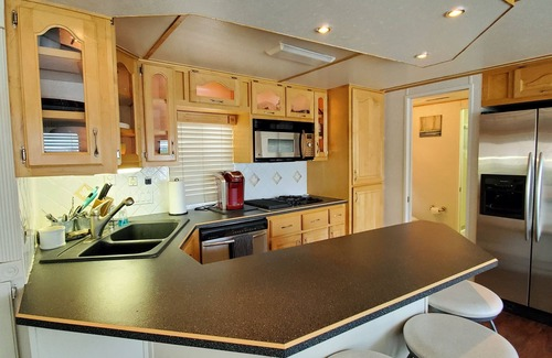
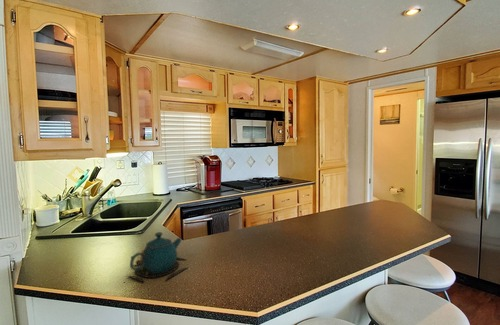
+ teapot (156, 250)
